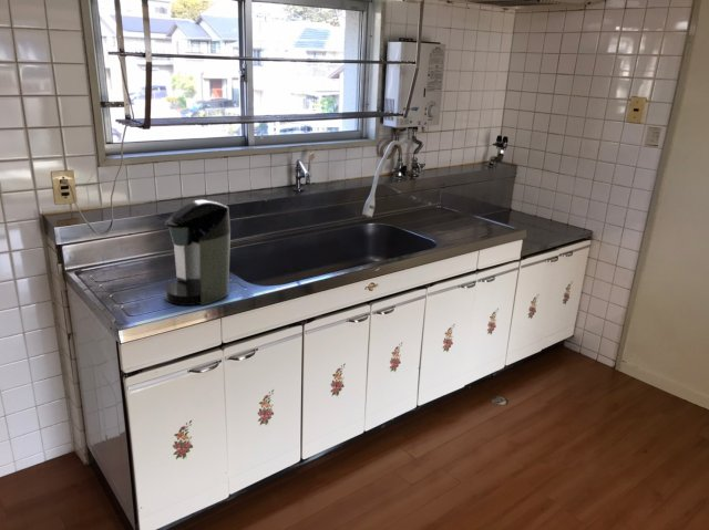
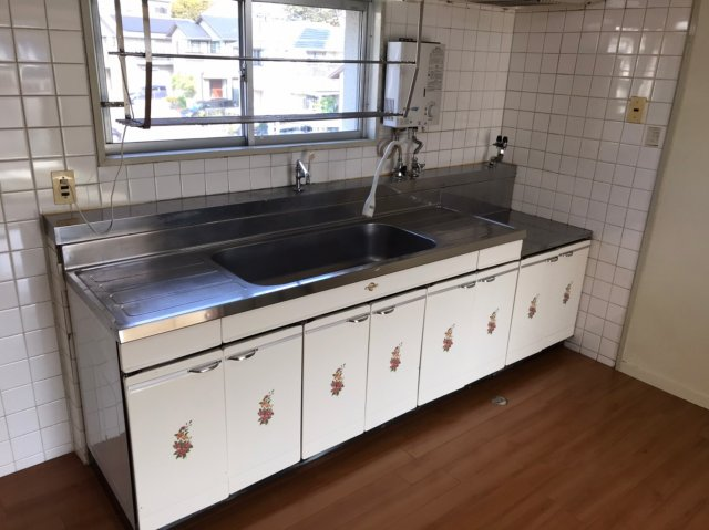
- coffee maker (192, 243)
